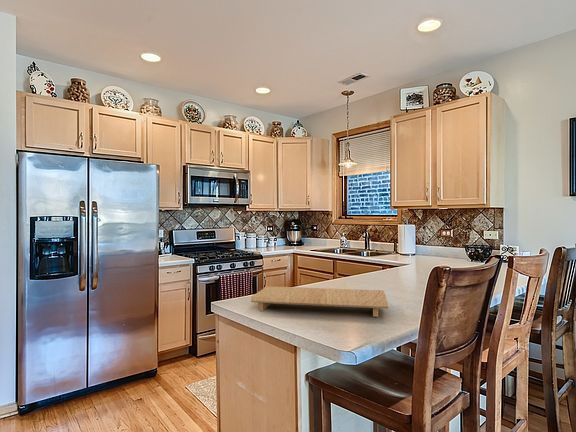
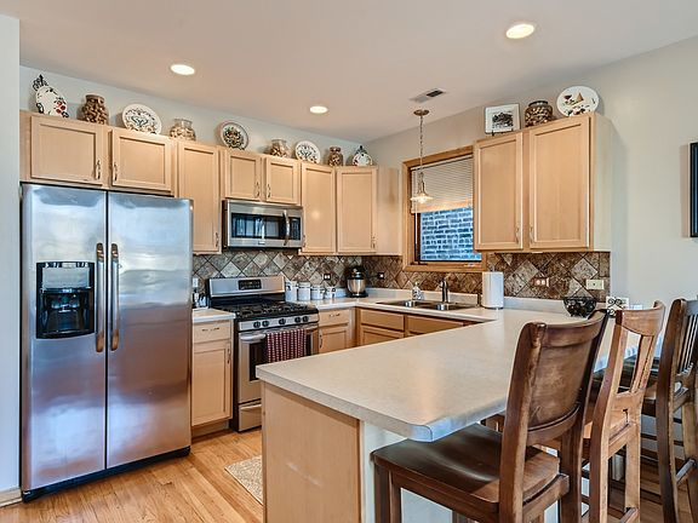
- cutting board (320, 300)
